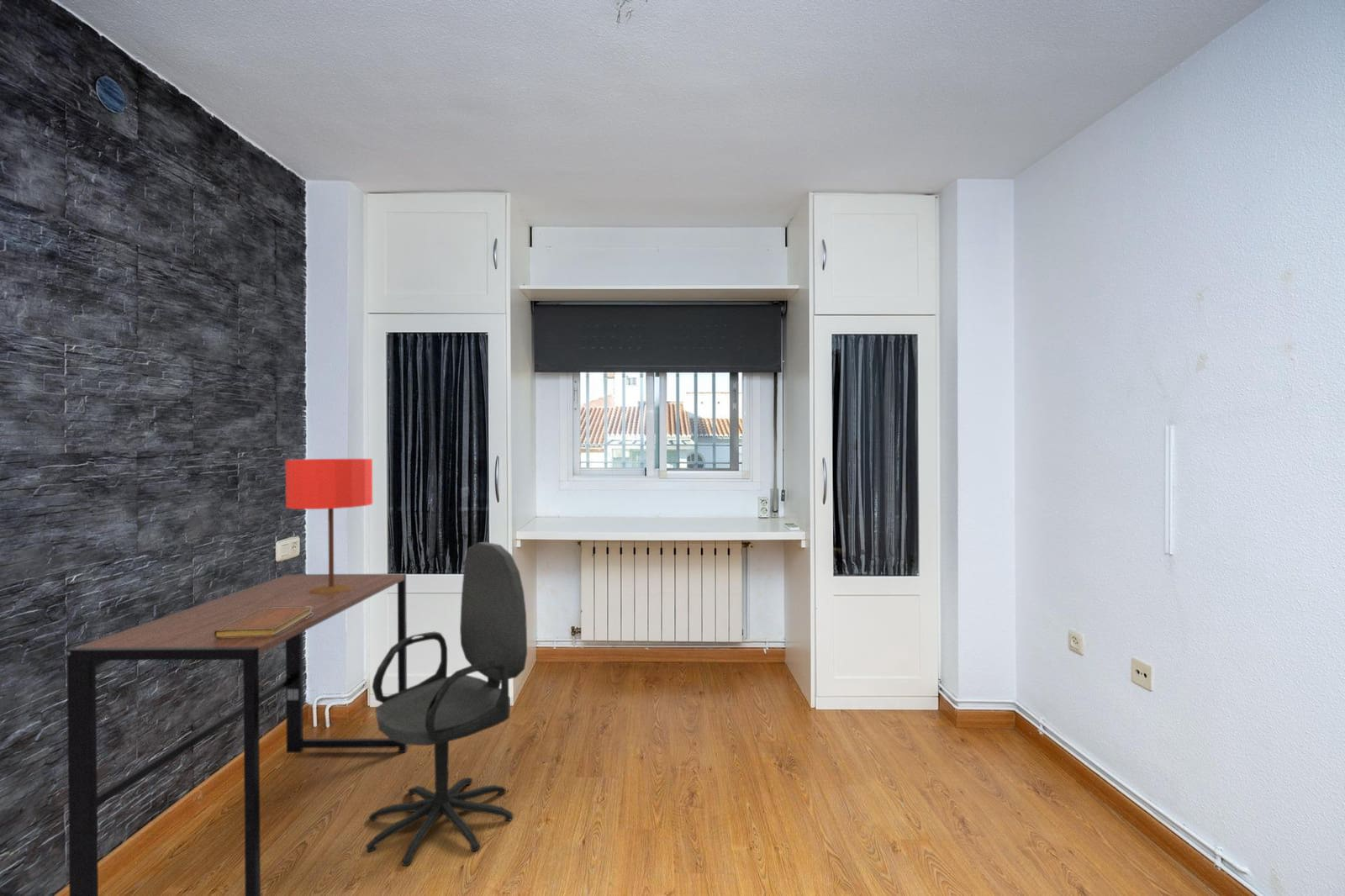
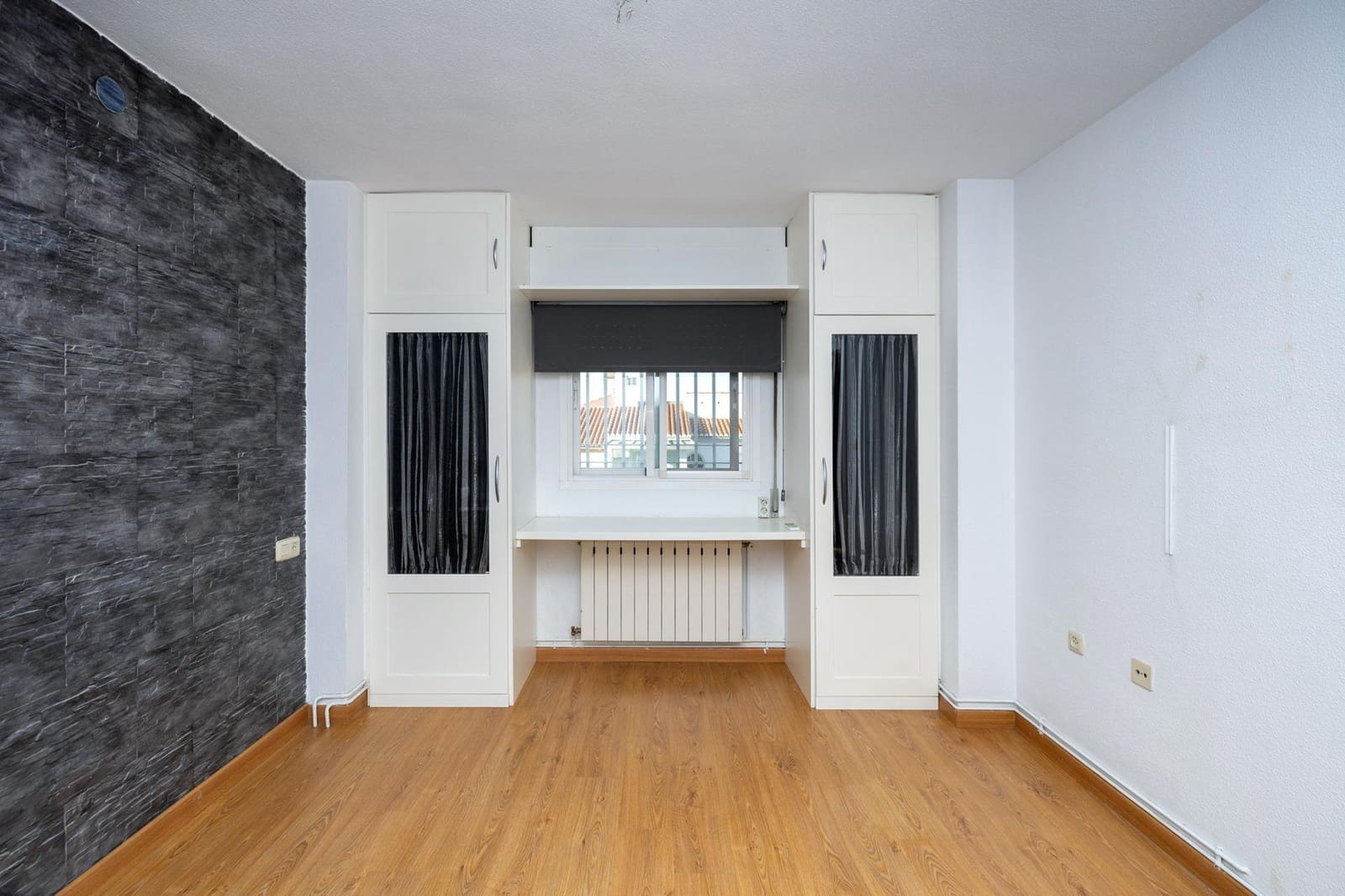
- table lamp (330, 524)
- office chair (448, 682)
- desk (286, 711)
- notebook (266, 620)
